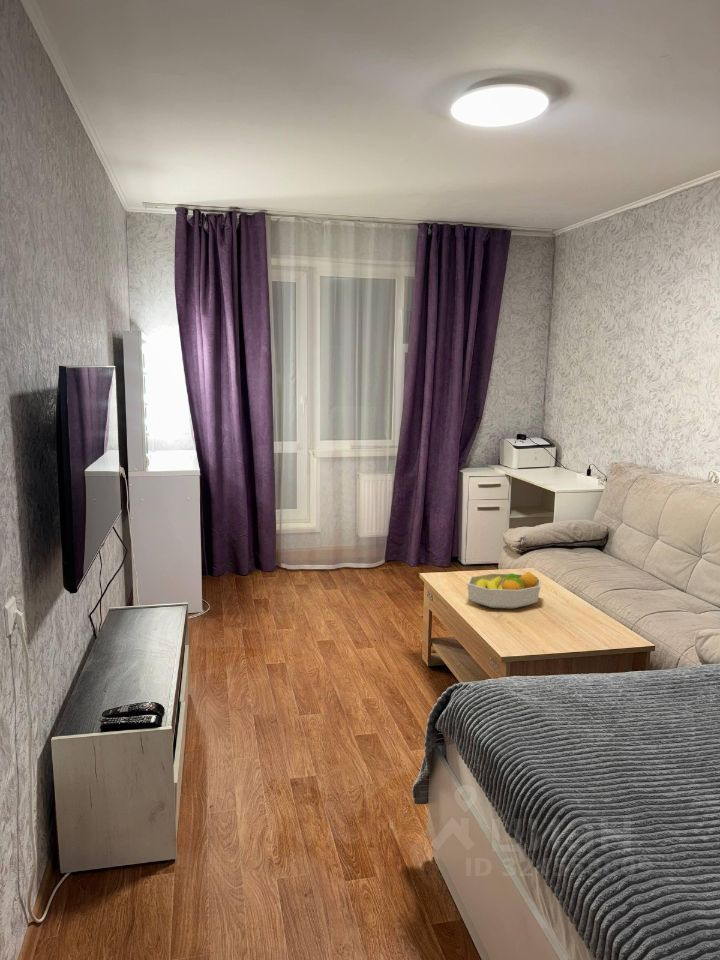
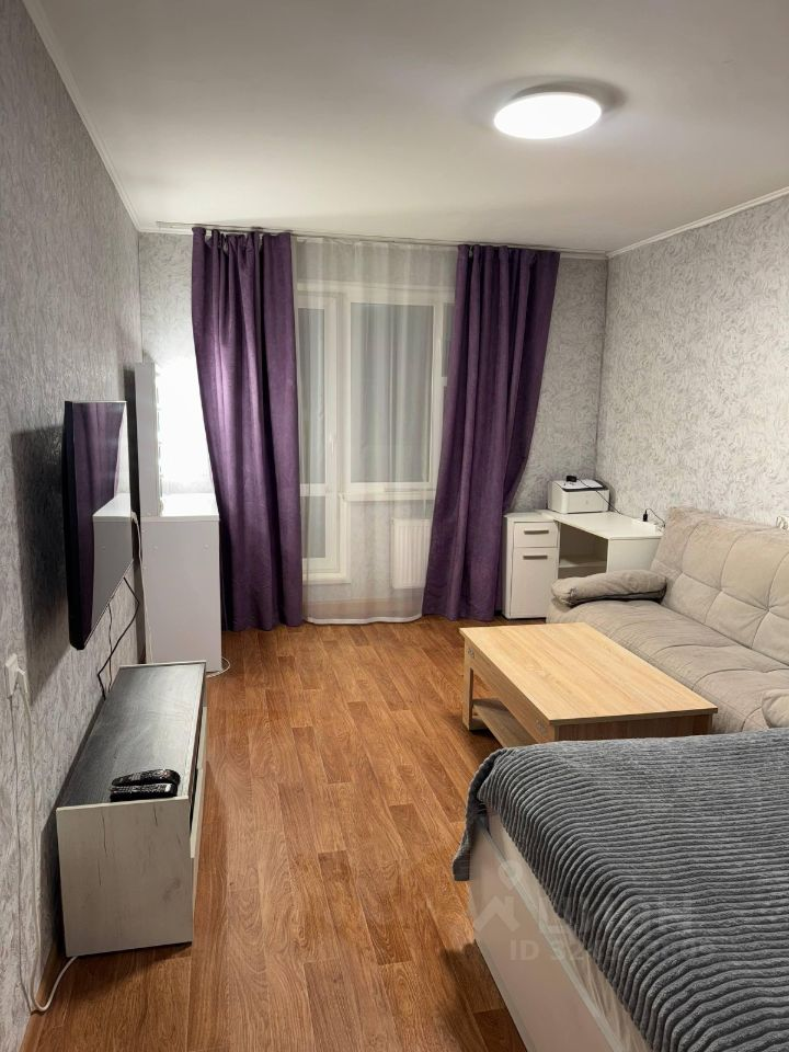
- fruit bowl (504, 587)
